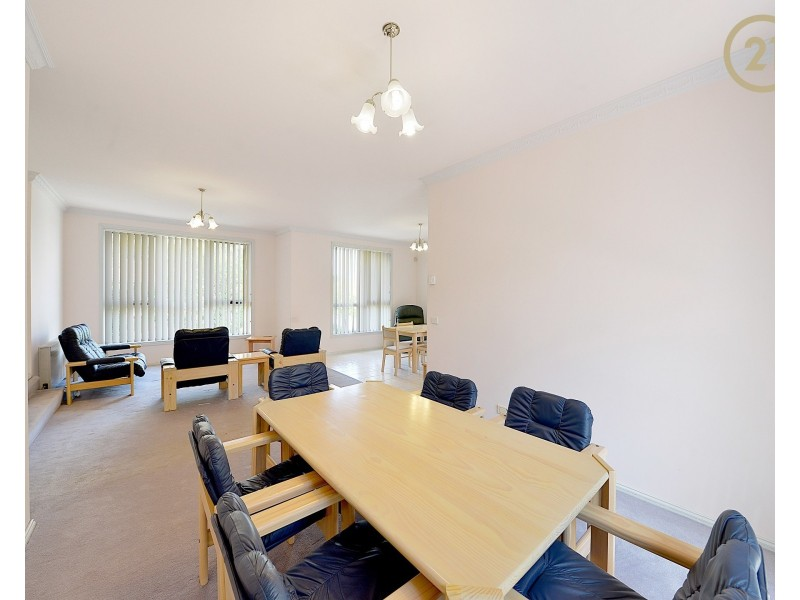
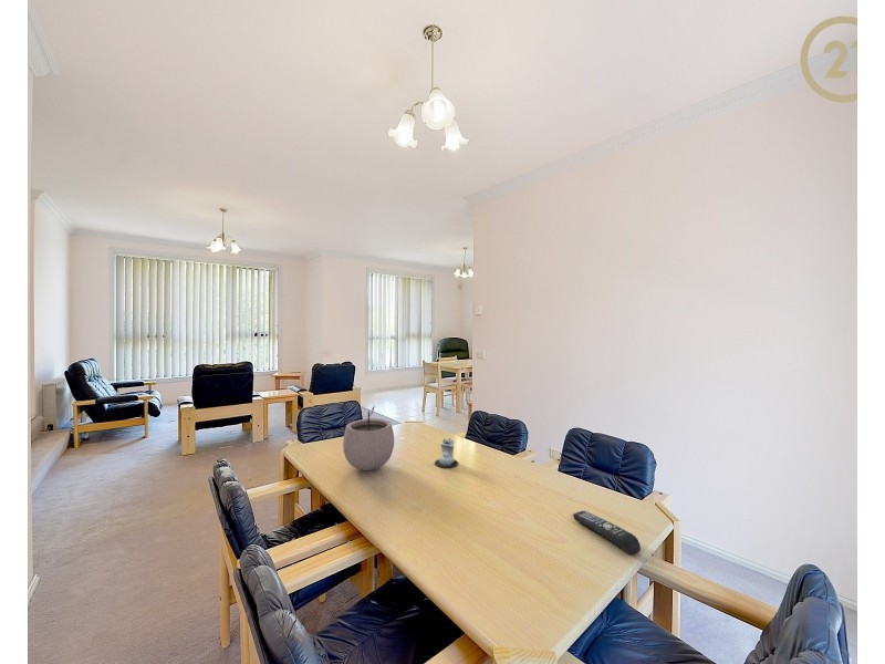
+ remote control (604, 528)
+ plant pot (368, 436)
+ candle (446, 452)
